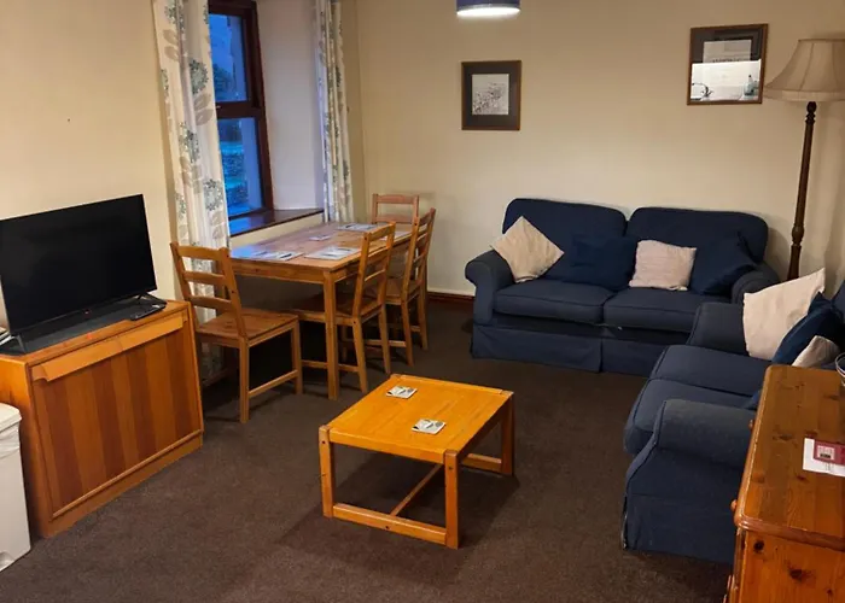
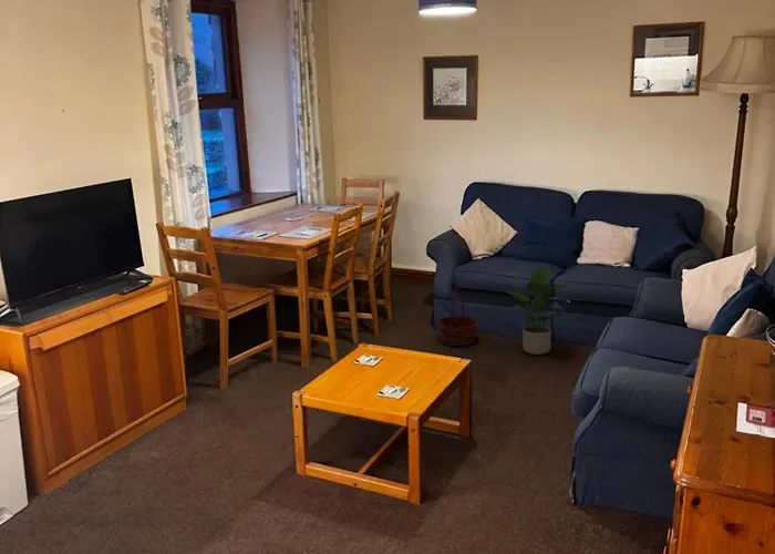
+ potted plant (533, 310)
+ basket (457, 316)
